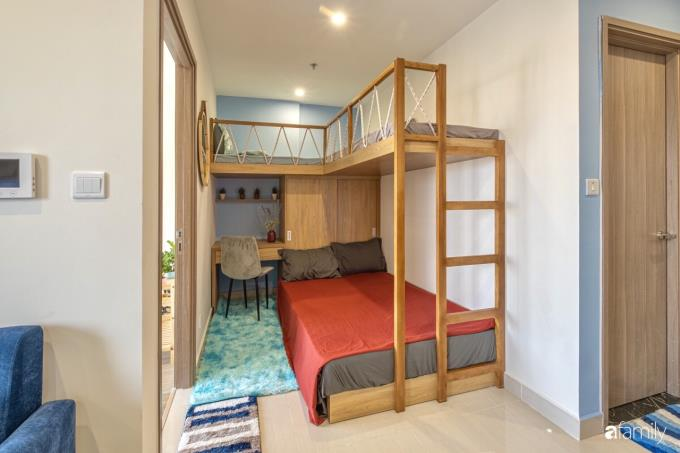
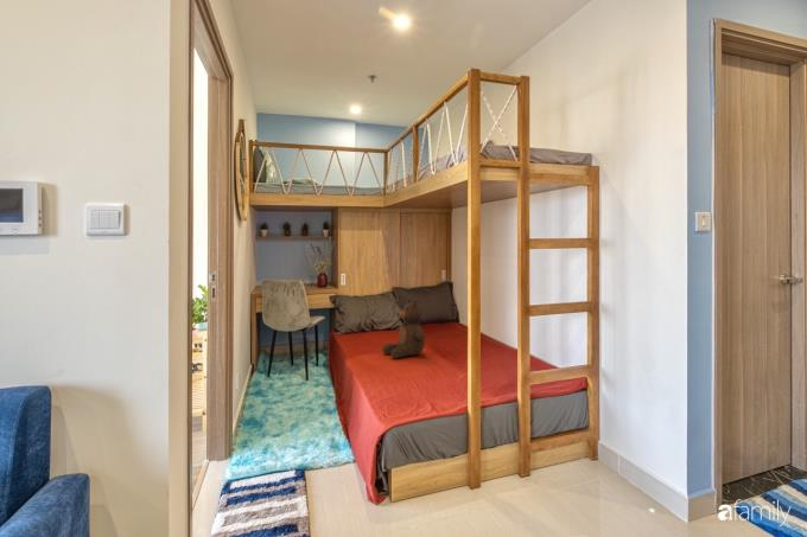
+ teddy bear (404, 326)
